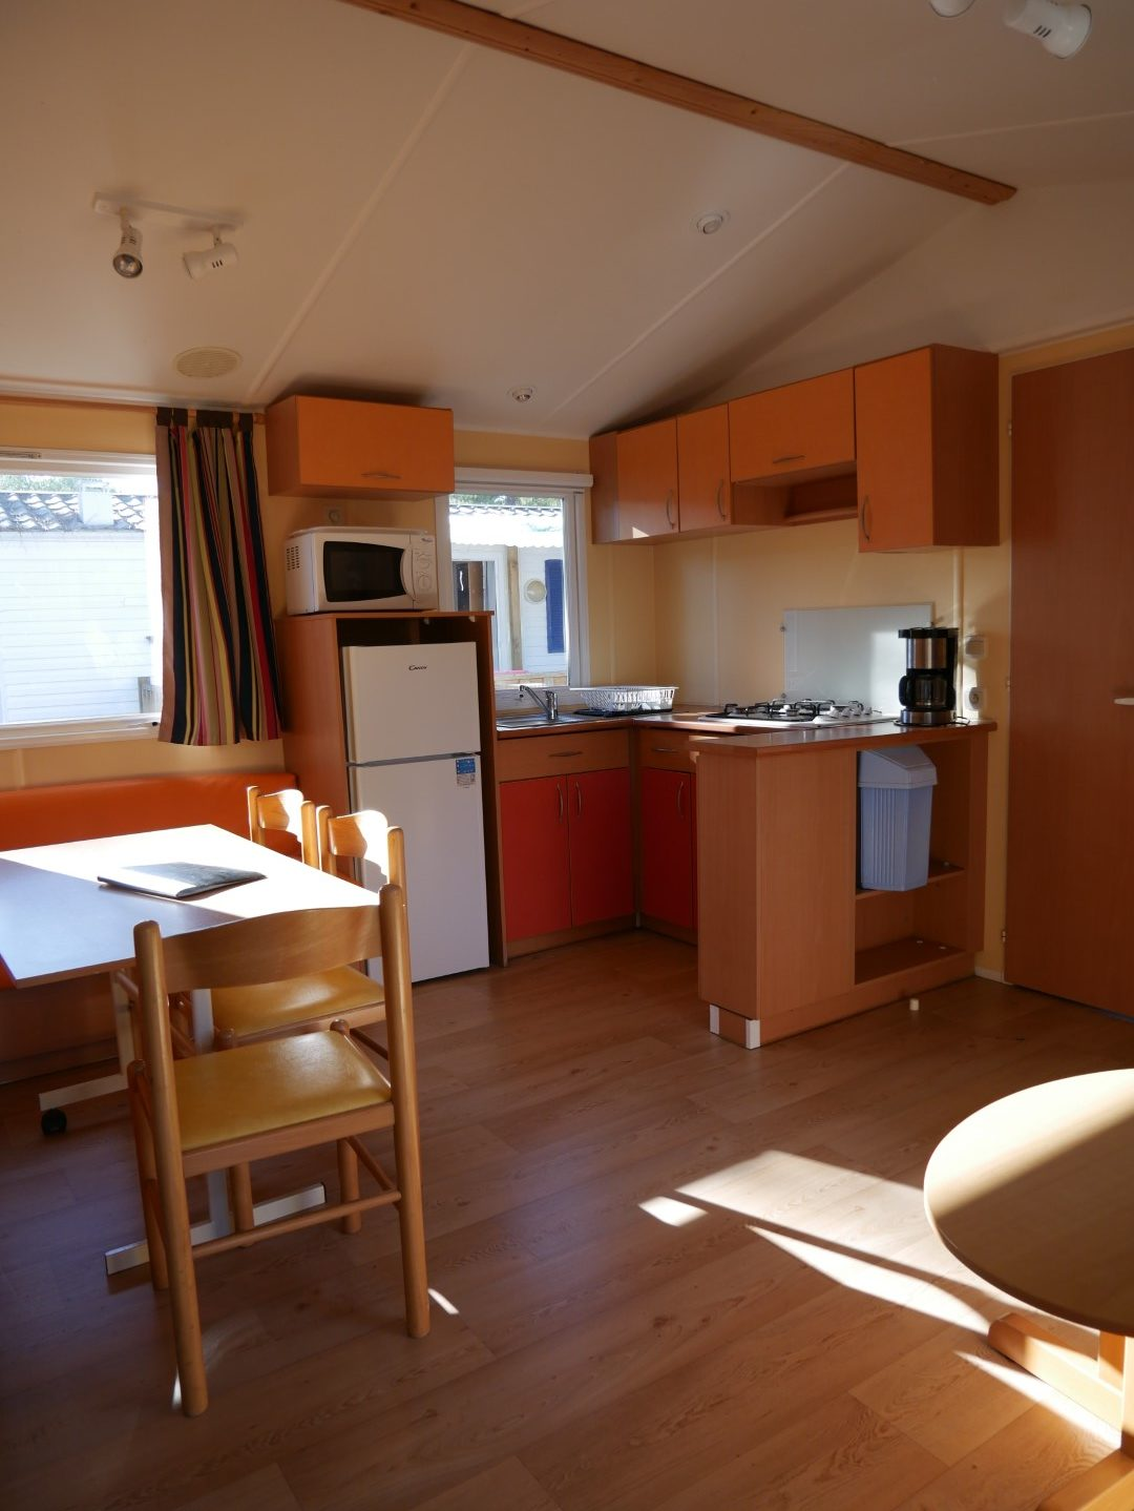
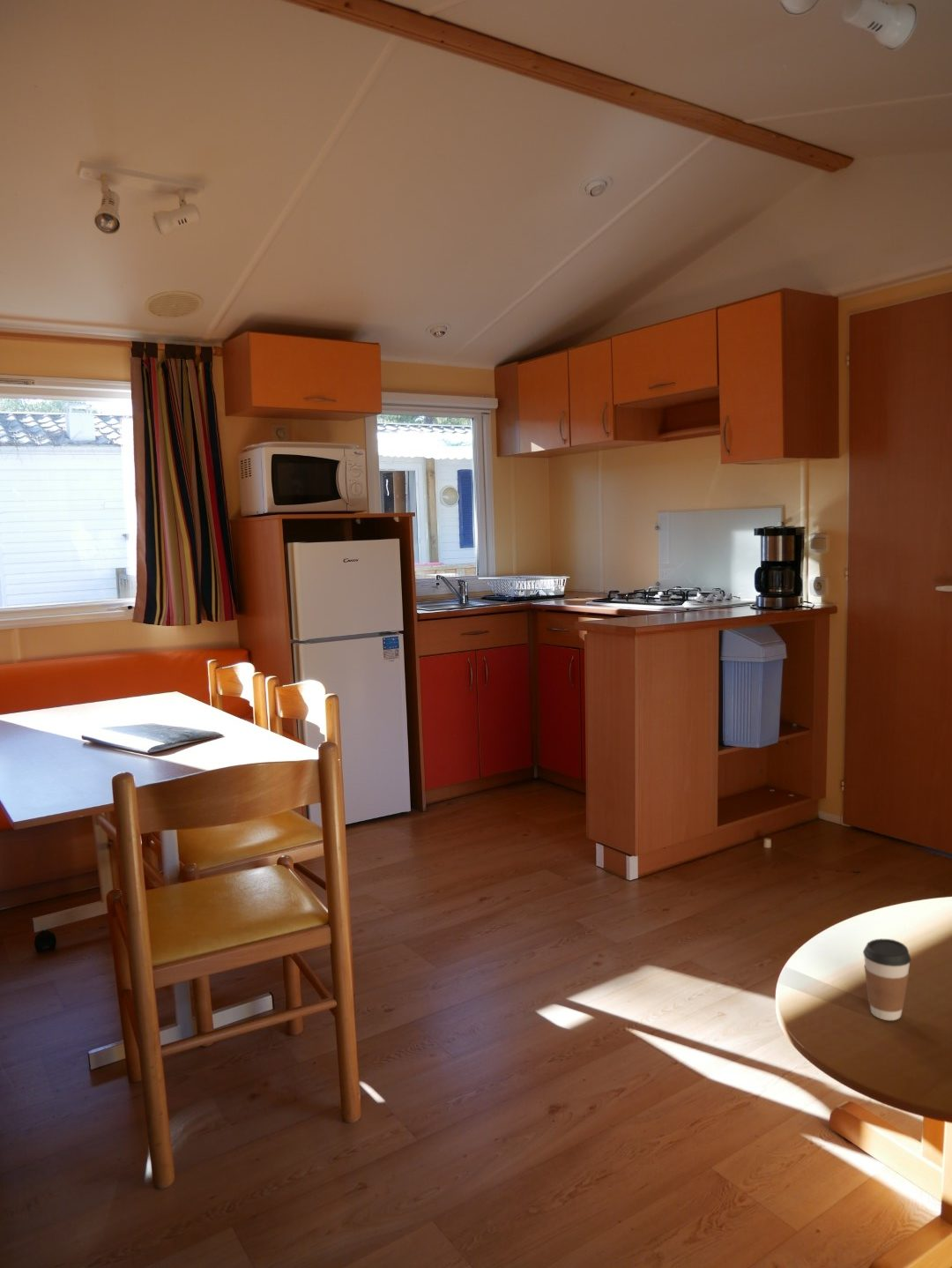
+ coffee cup (886, 980)
